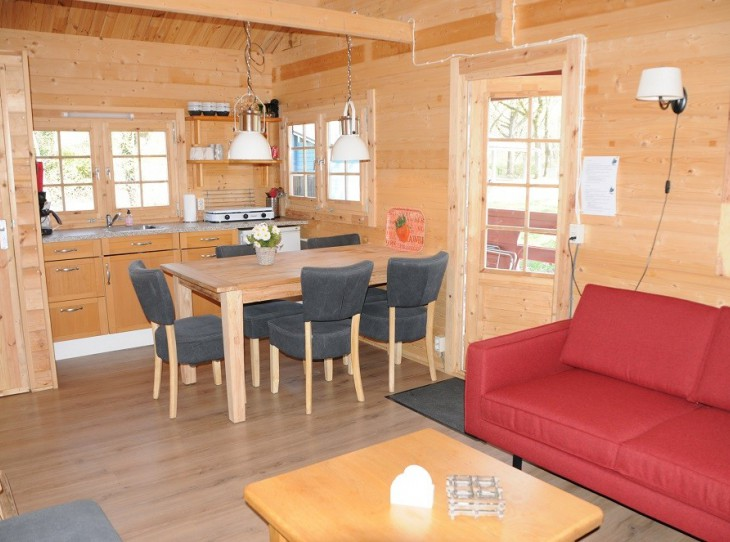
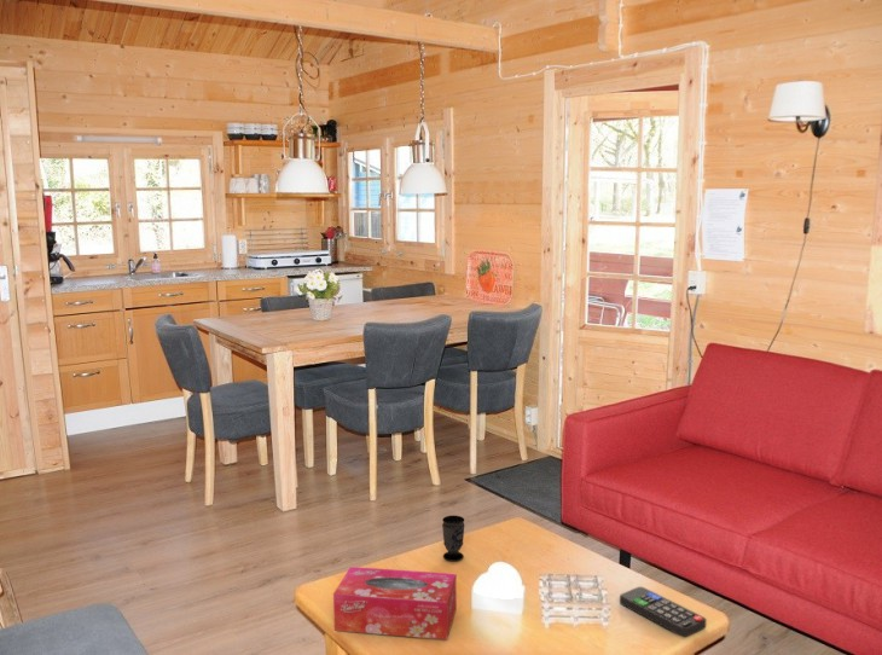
+ cup (453, 538)
+ tissue box (396, 601)
+ remote control (661, 609)
